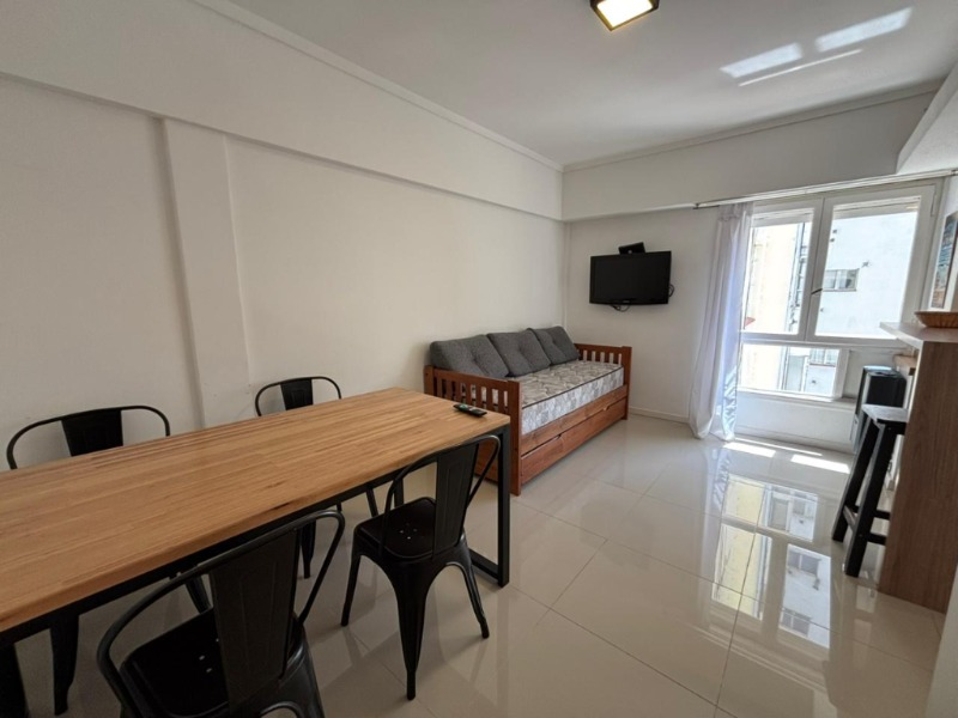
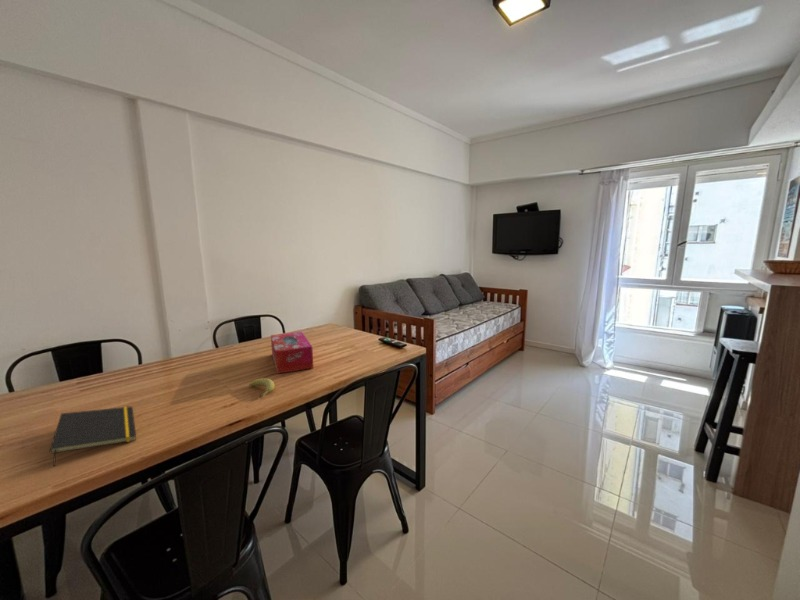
+ tissue box (290, 350)
+ notepad (97, 426)
+ fruit (263, 385)
